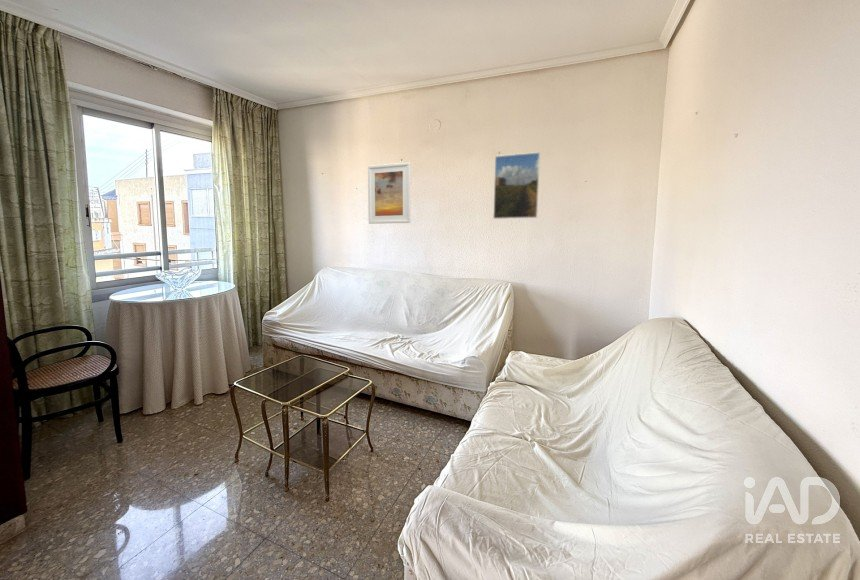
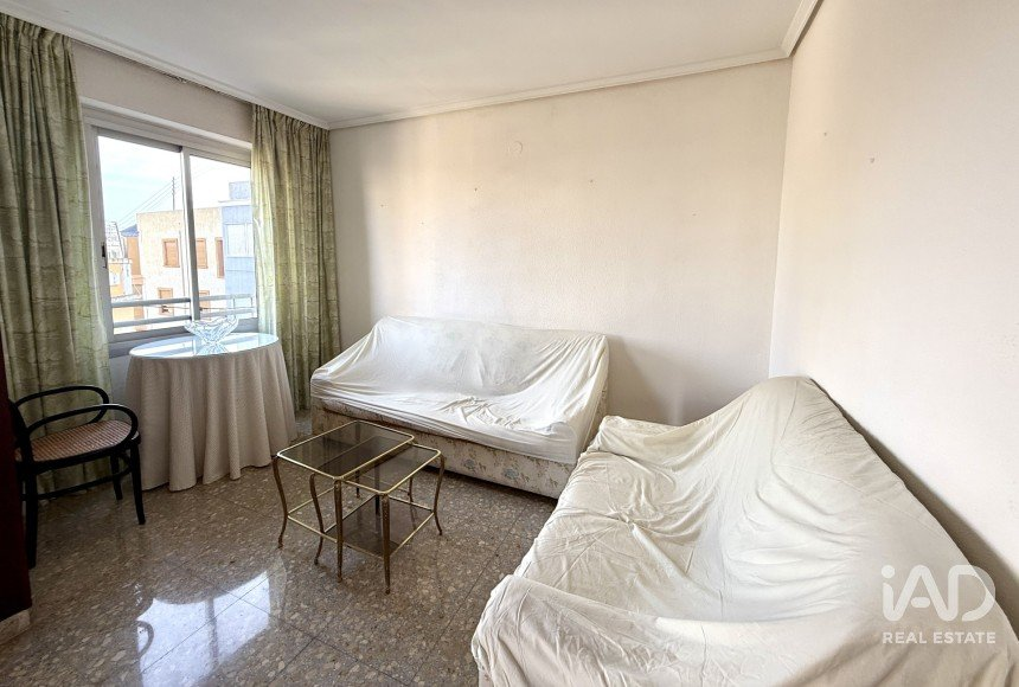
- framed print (388, 194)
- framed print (516, 186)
